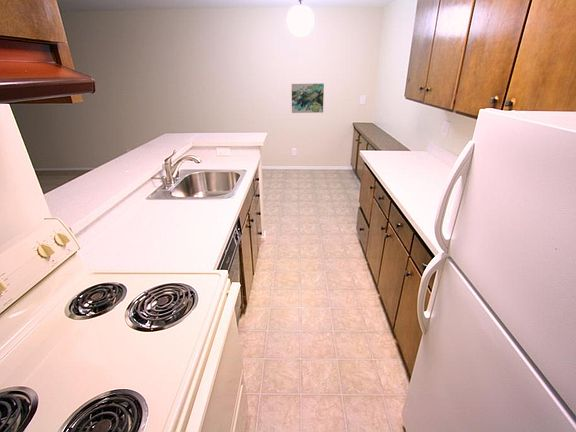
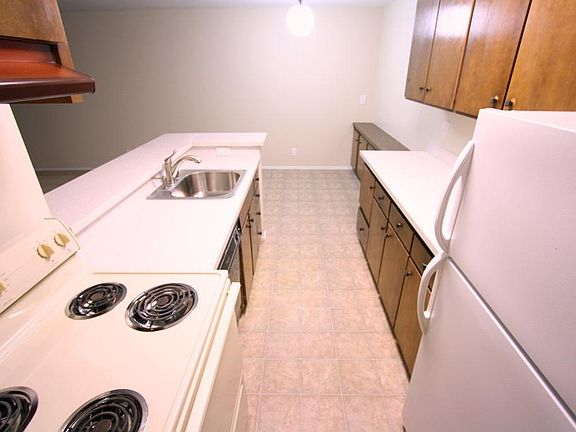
- wall art (307, 98)
